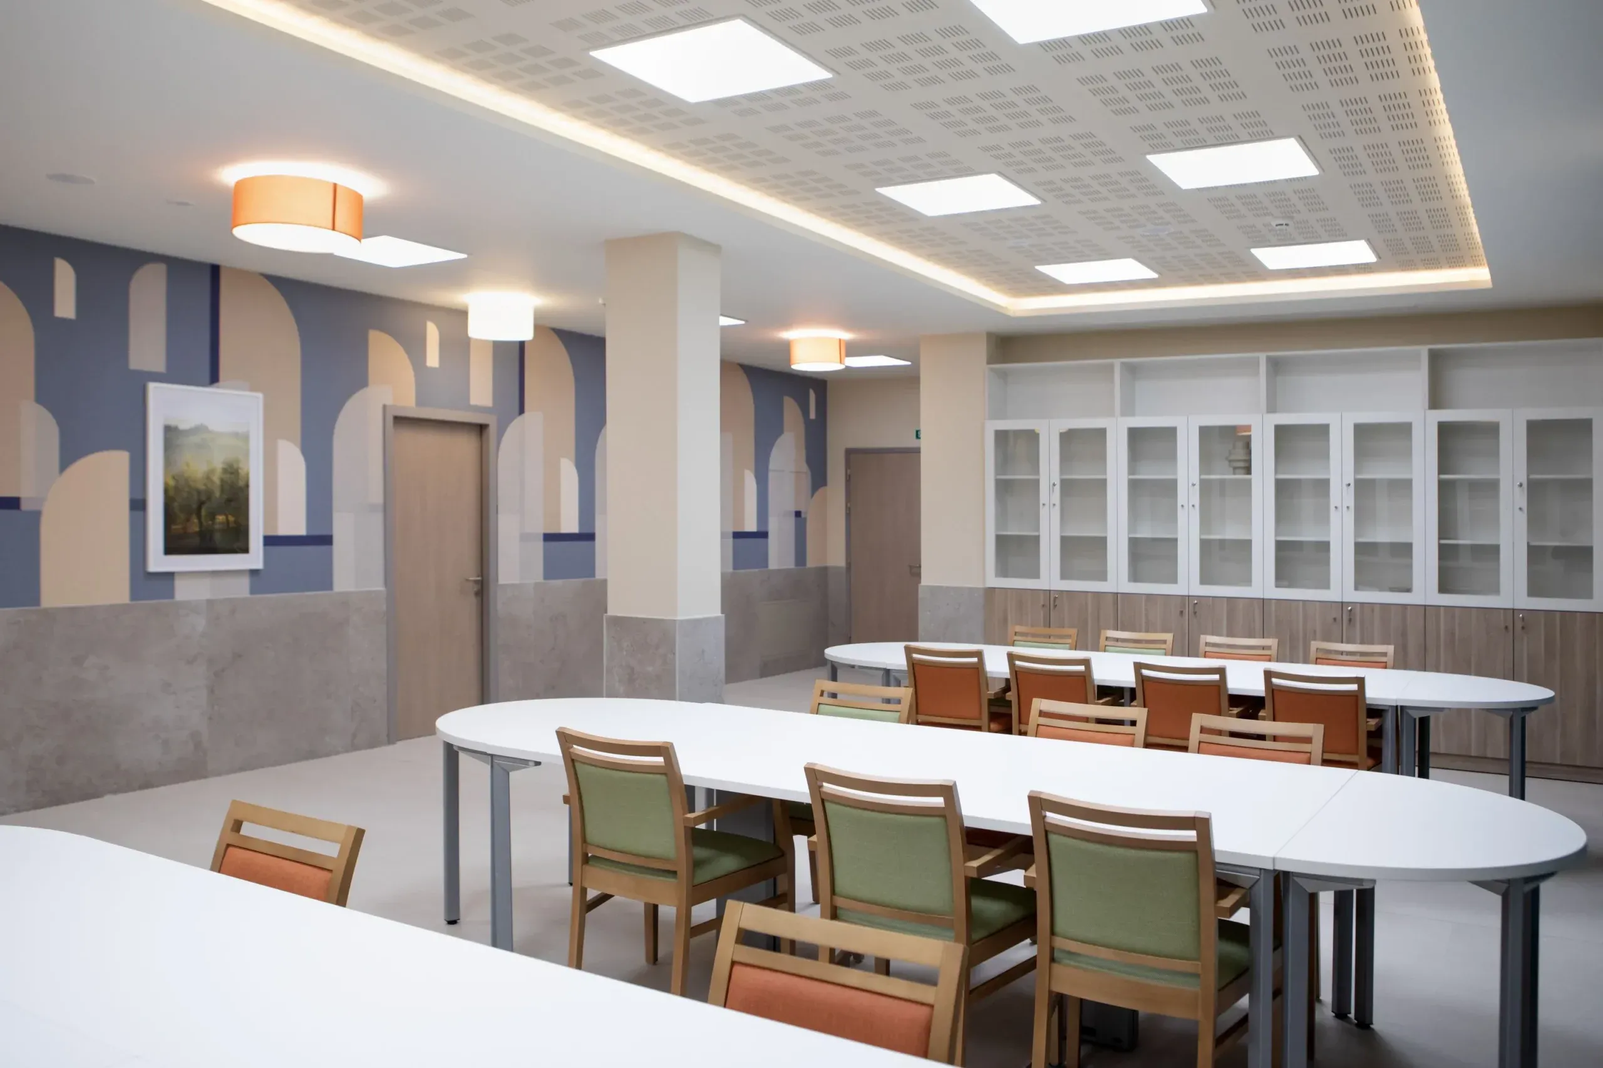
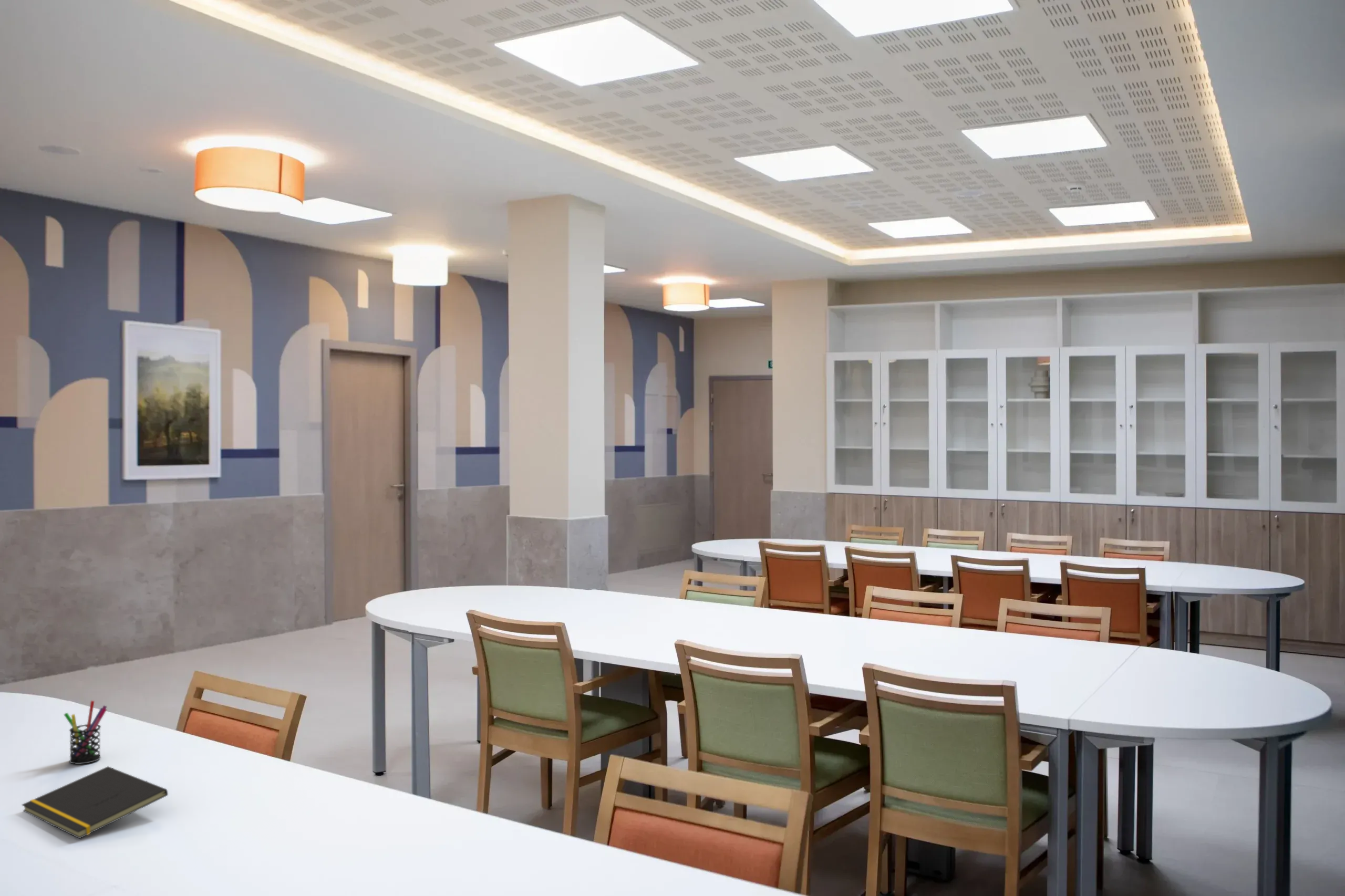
+ pen holder (82, 732)
+ notepad (95, 800)
